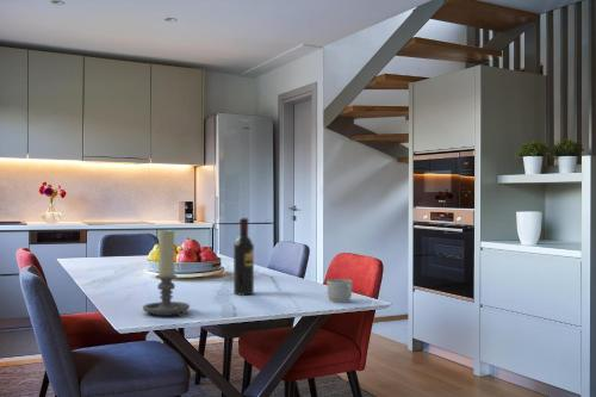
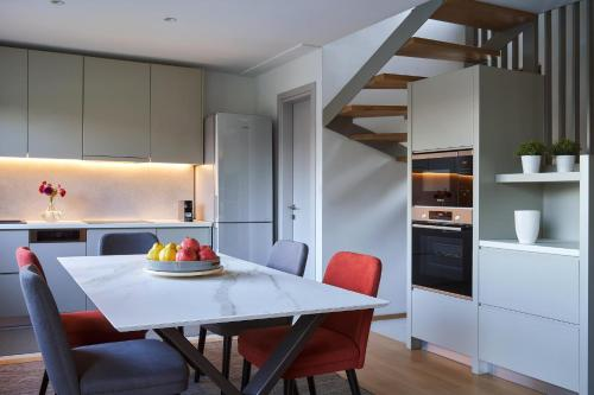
- mug (341, 291)
- candle holder (168, 271)
- wine bottle (243, 255)
